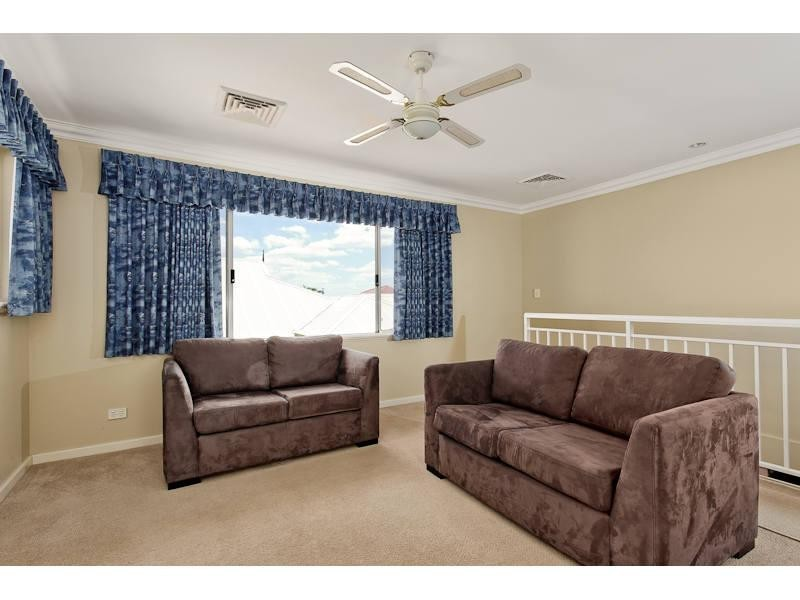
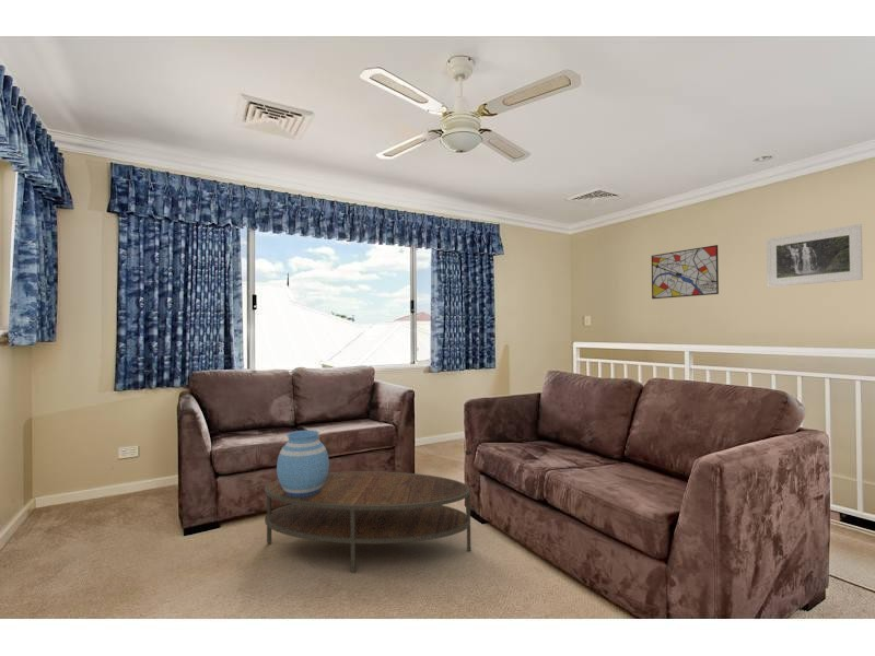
+ vase (303, 461)
+ wall art (682, 273)
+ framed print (810, 257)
+ coffee table (366, 516)
